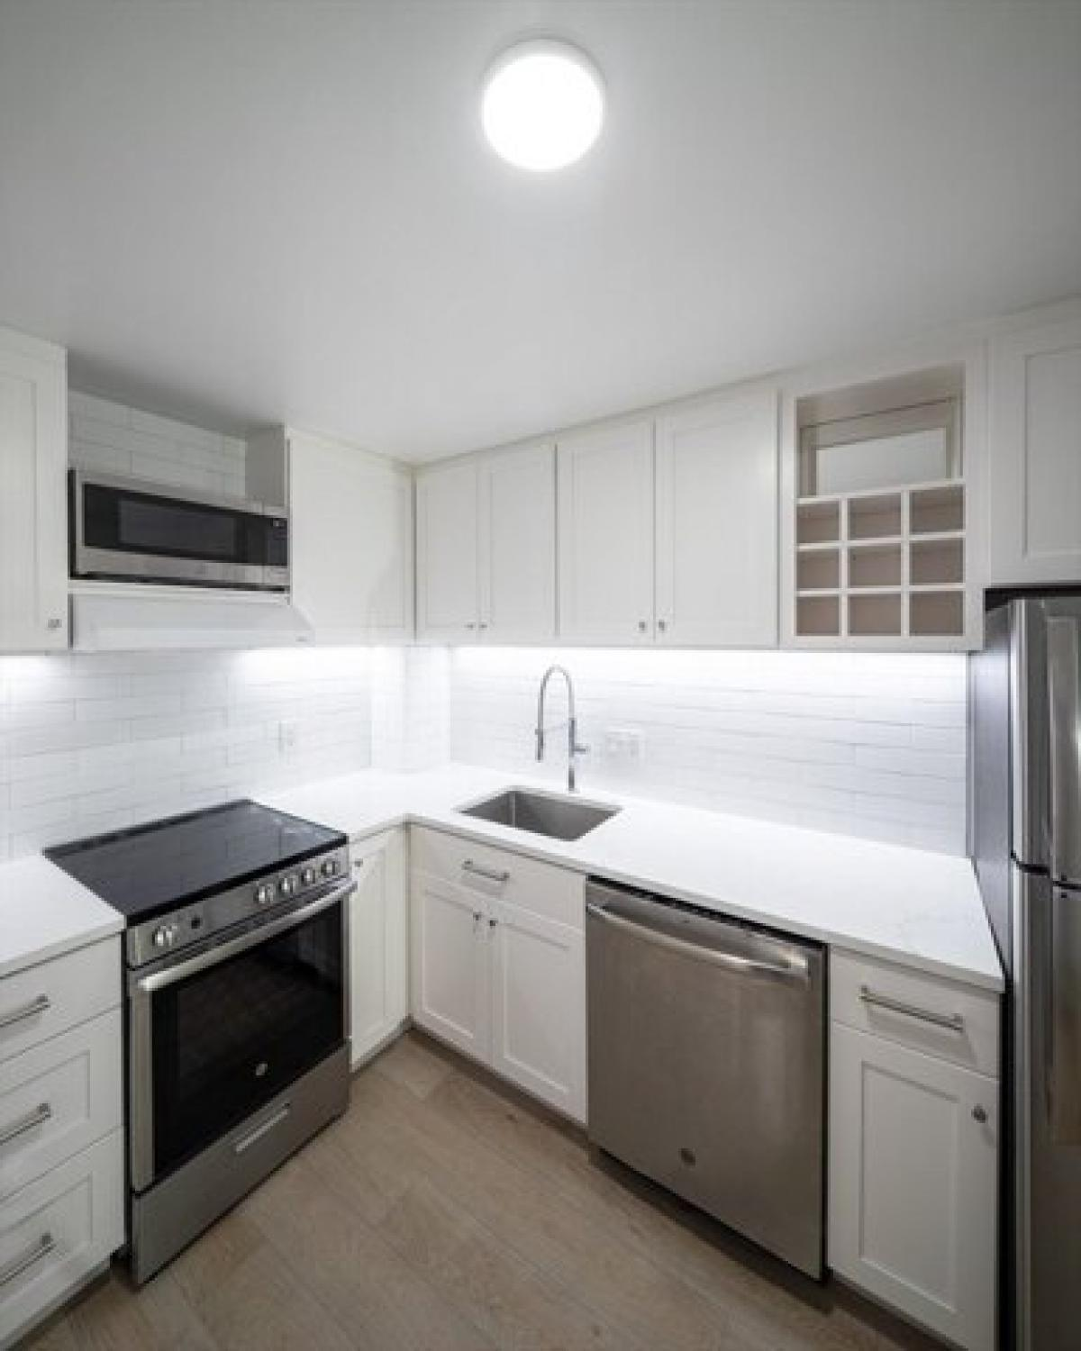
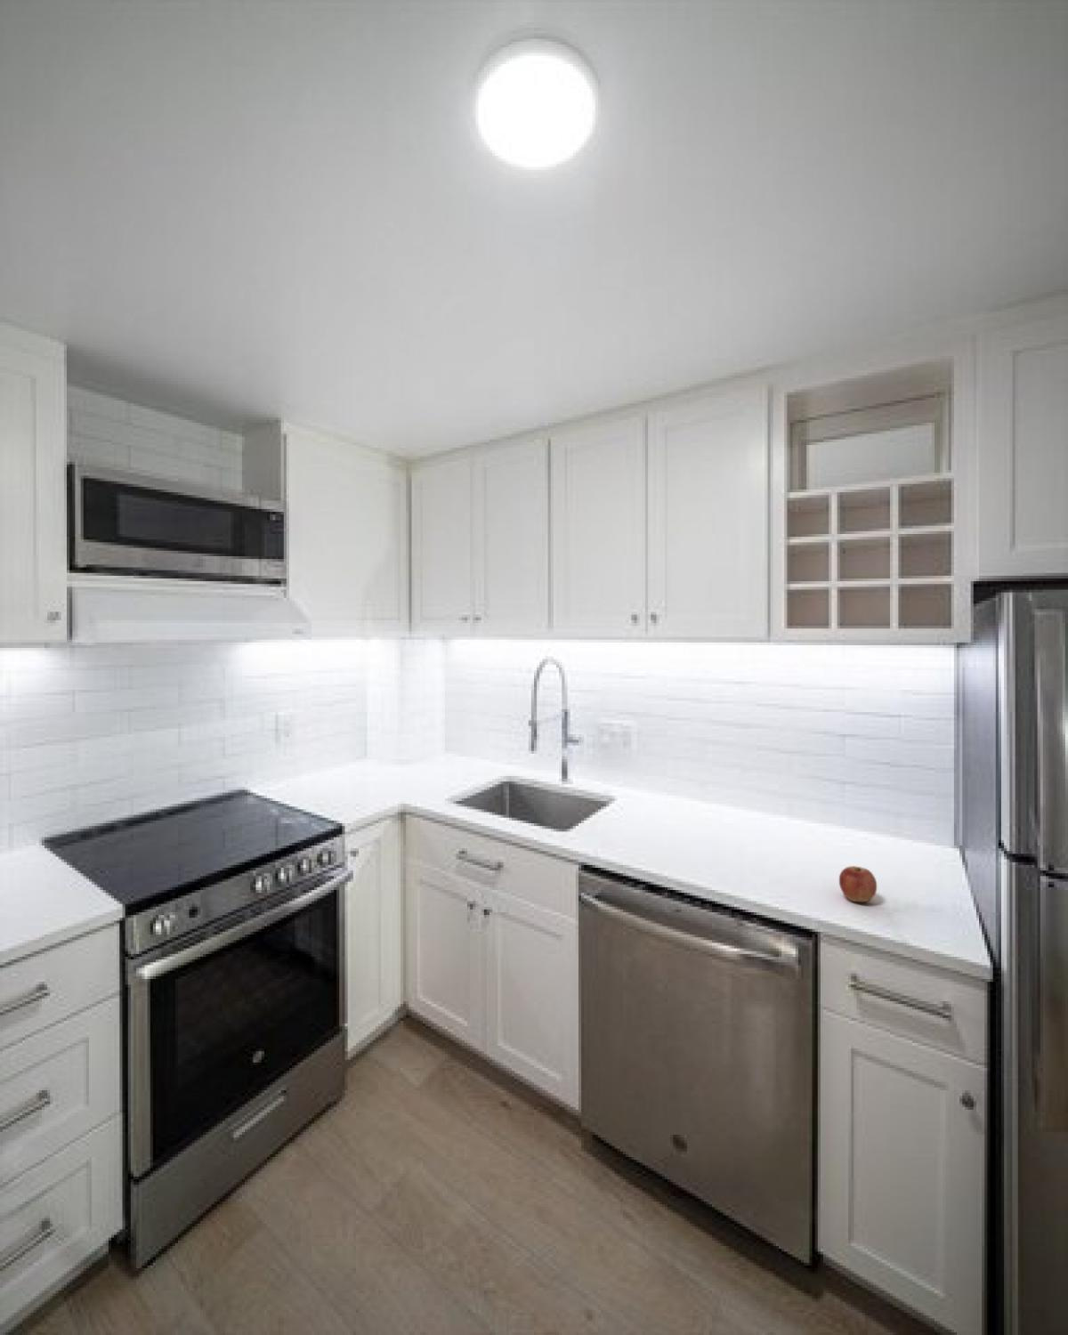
+ apple (857, 884)
